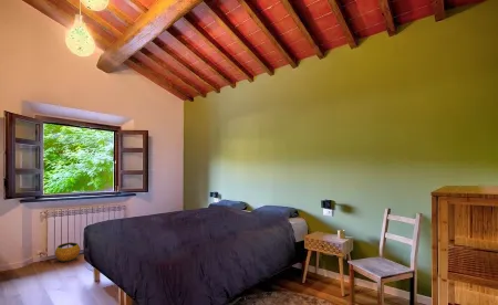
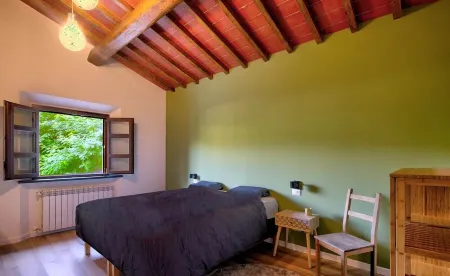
- clay pot (65, 252)
